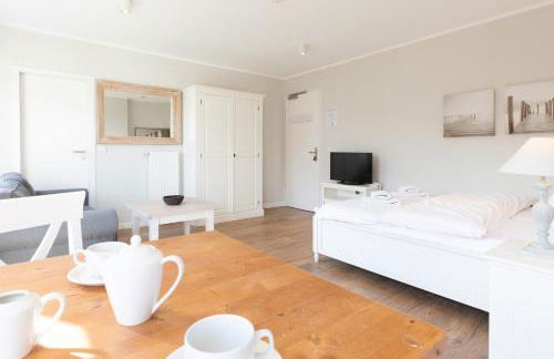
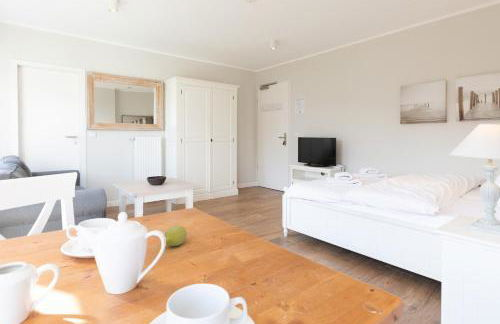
+ fruit (175, 235)
